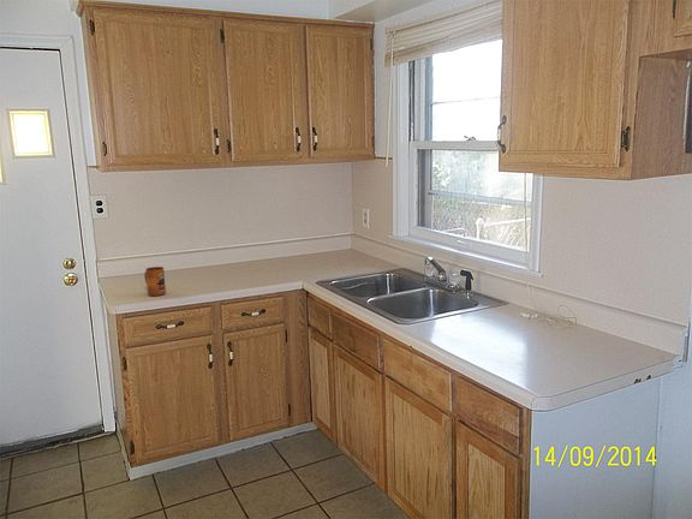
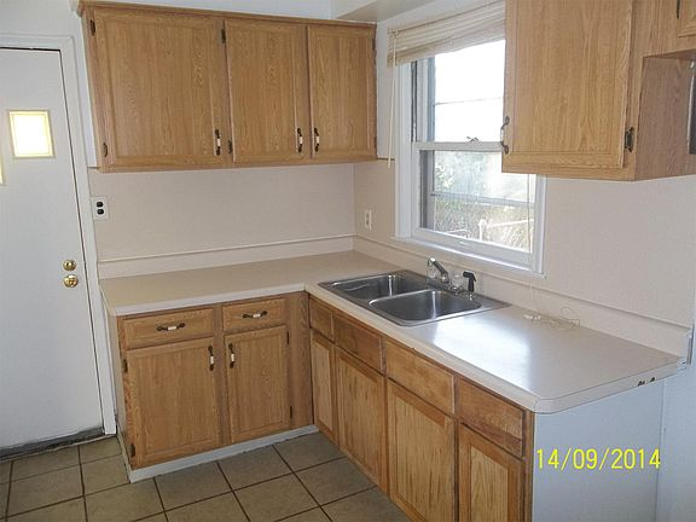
- mug (153, 280)
